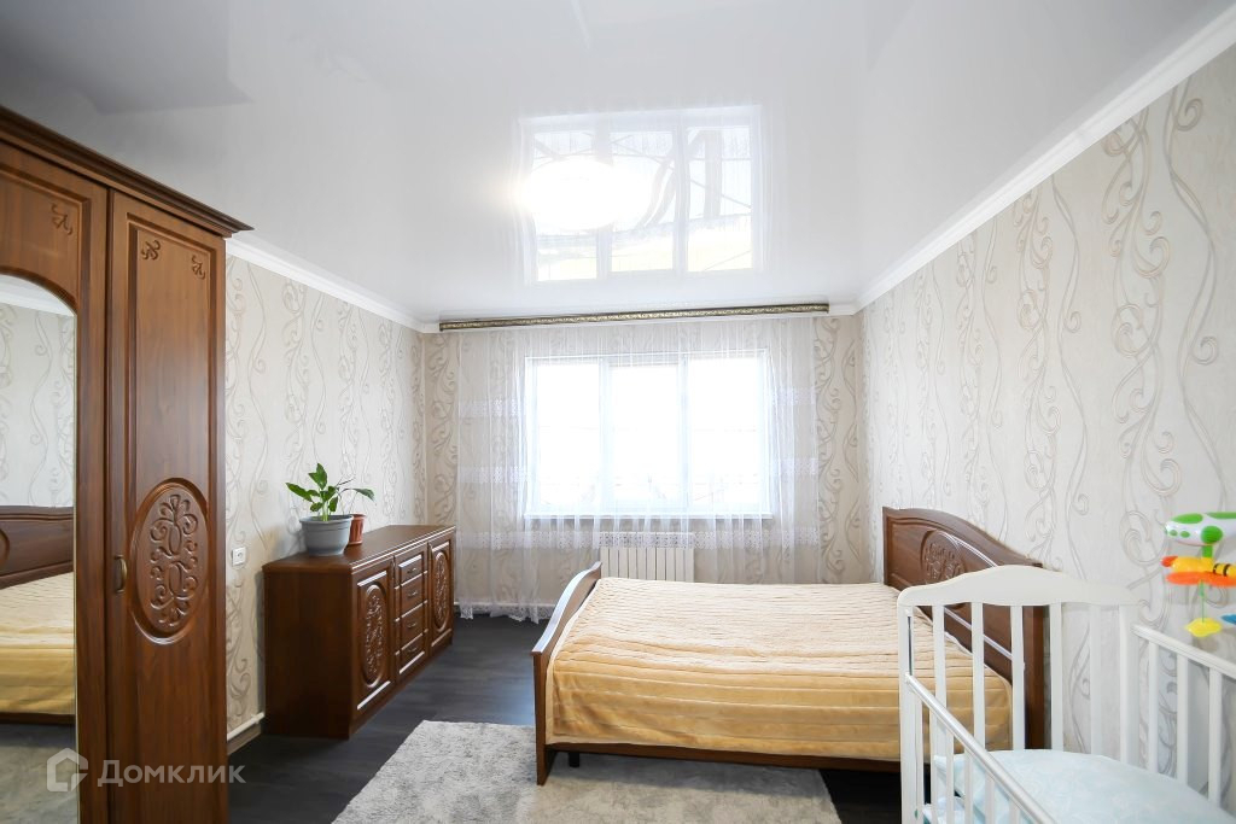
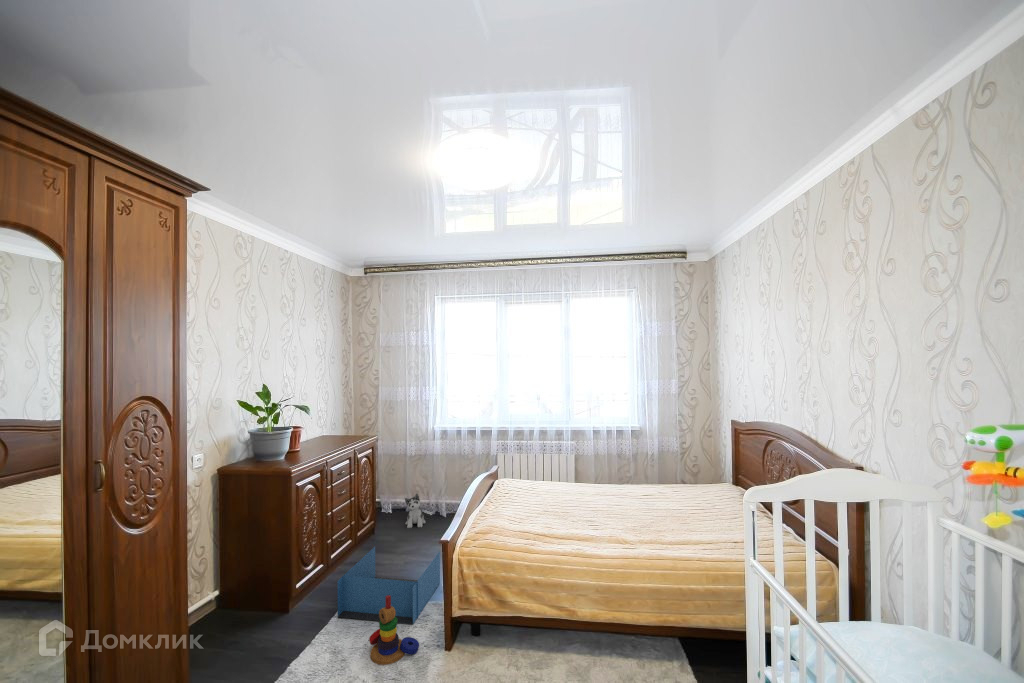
+ stacking toy (391, 622)
+ storage bin (392, 582)
+ plush toy (415, 507)
